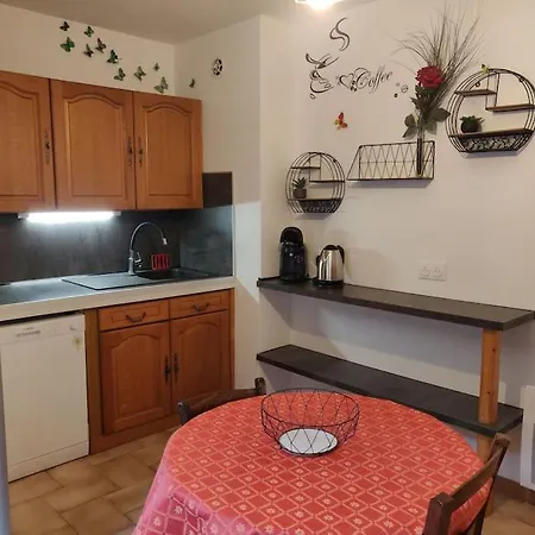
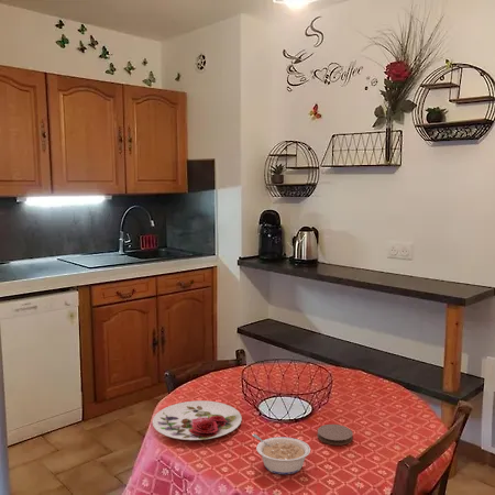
+ coaster (334, 433)
+ plate (197, 418)
+ legume (280, 454)
